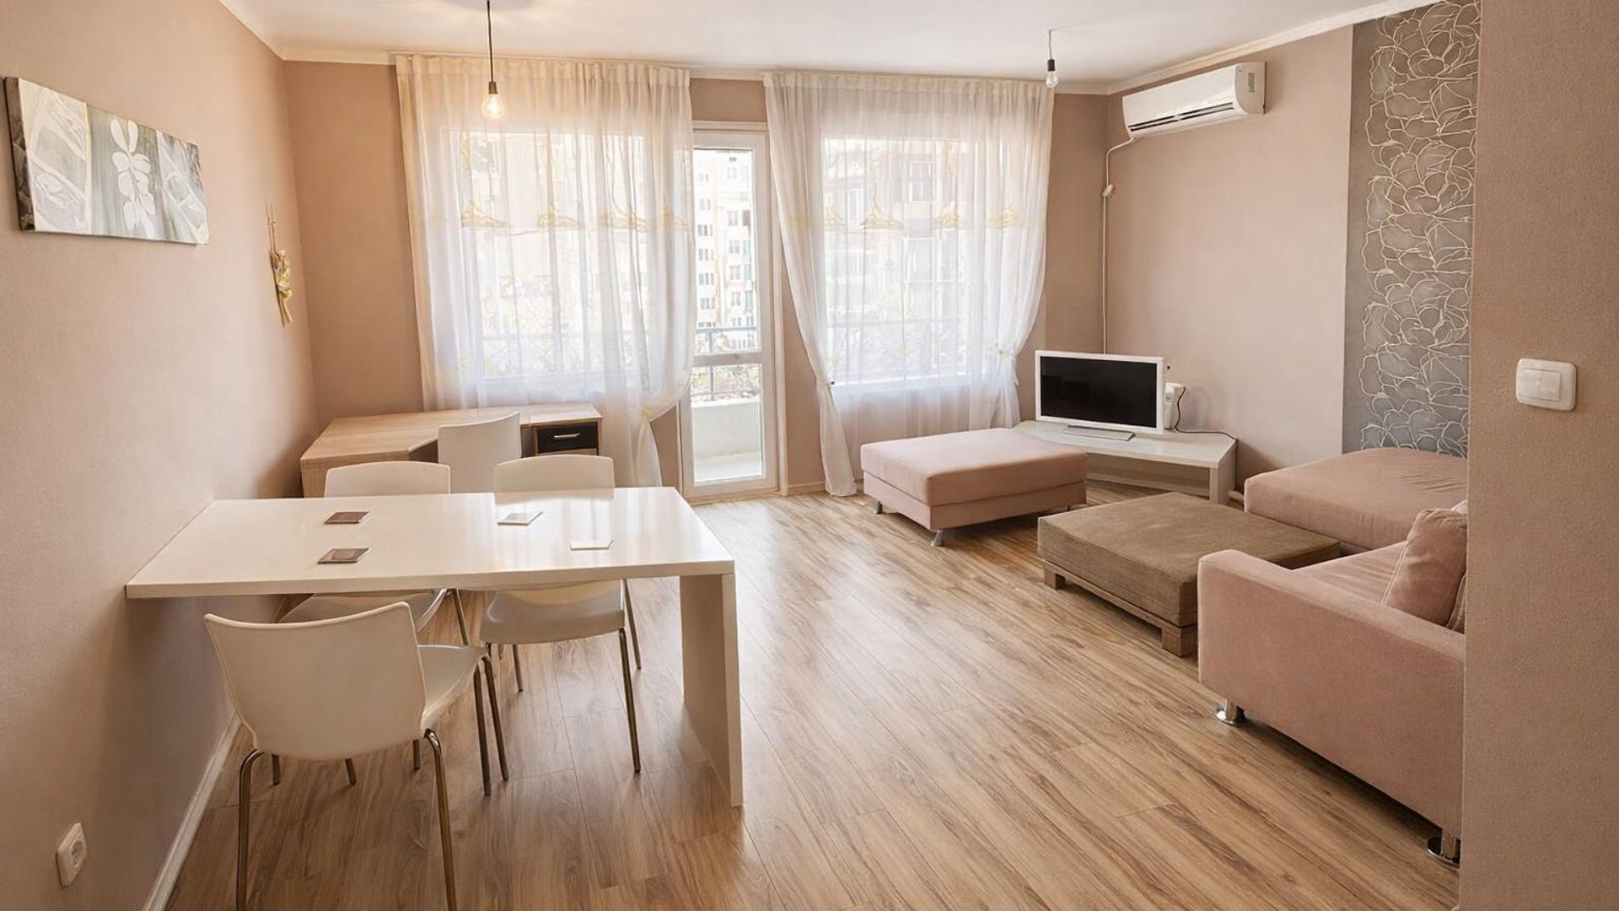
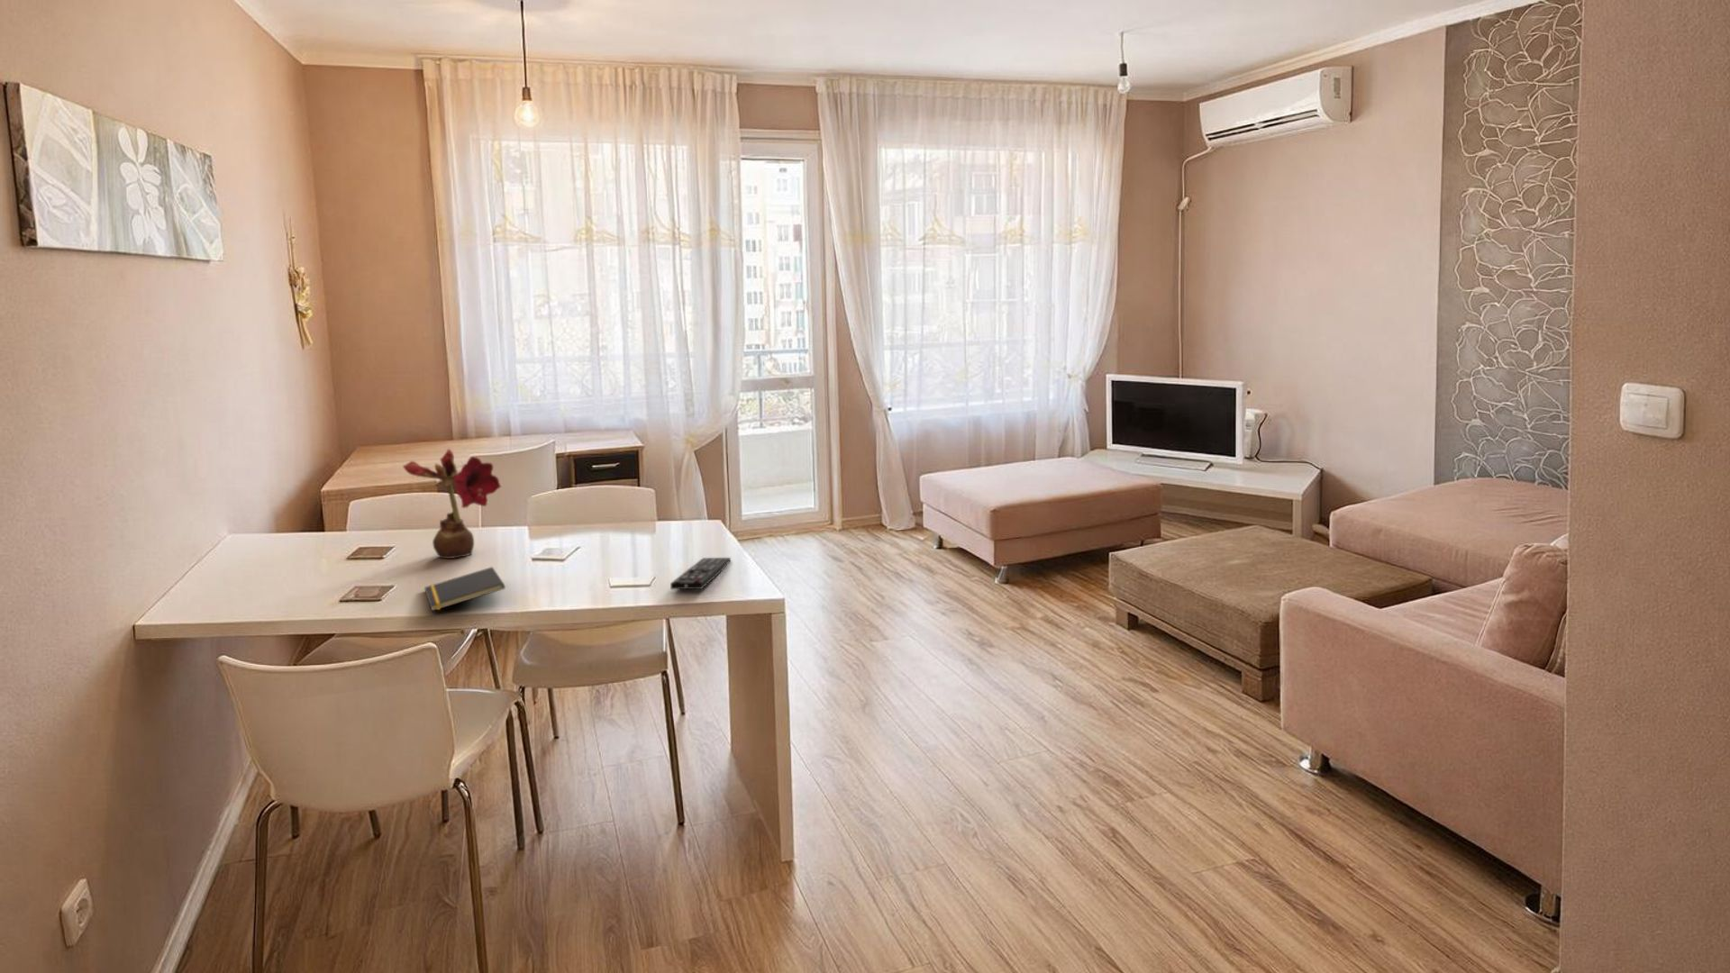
+ remote control (702, 571)
+ flower (456, 504)
+ notepad (463, 587)
